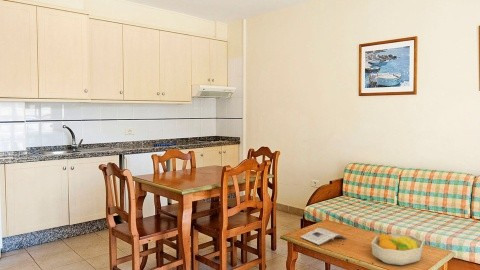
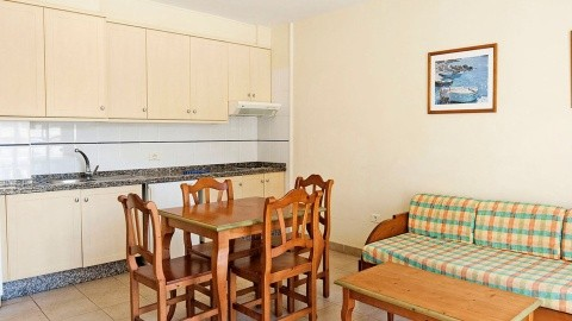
- fruit bowl (397, 246)
- magazine (323, 235)
